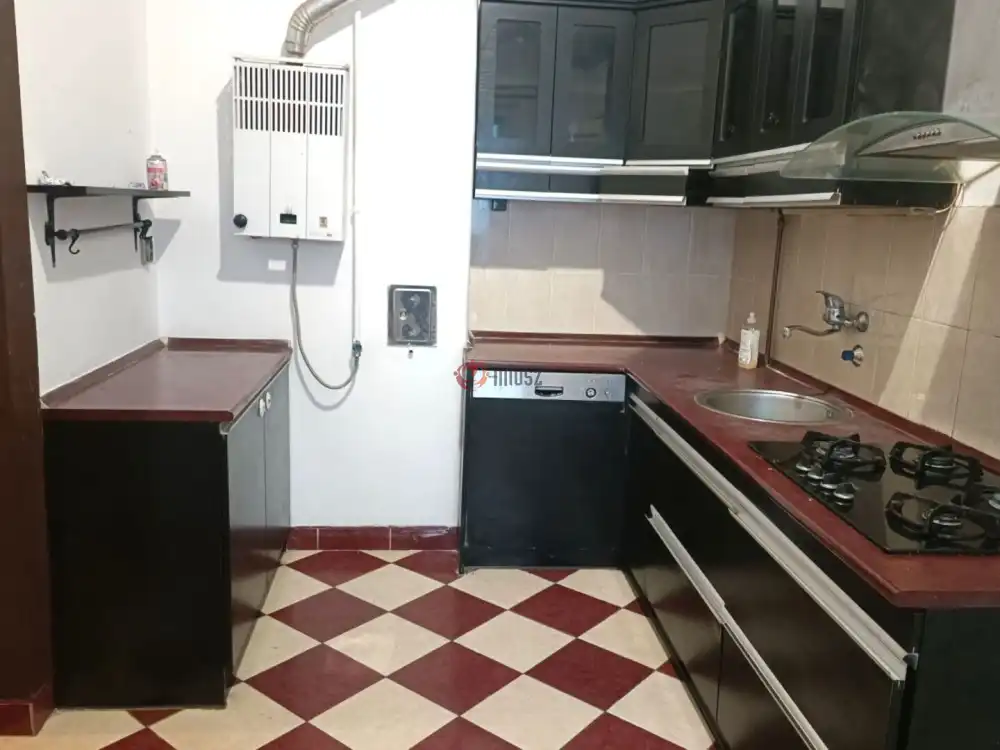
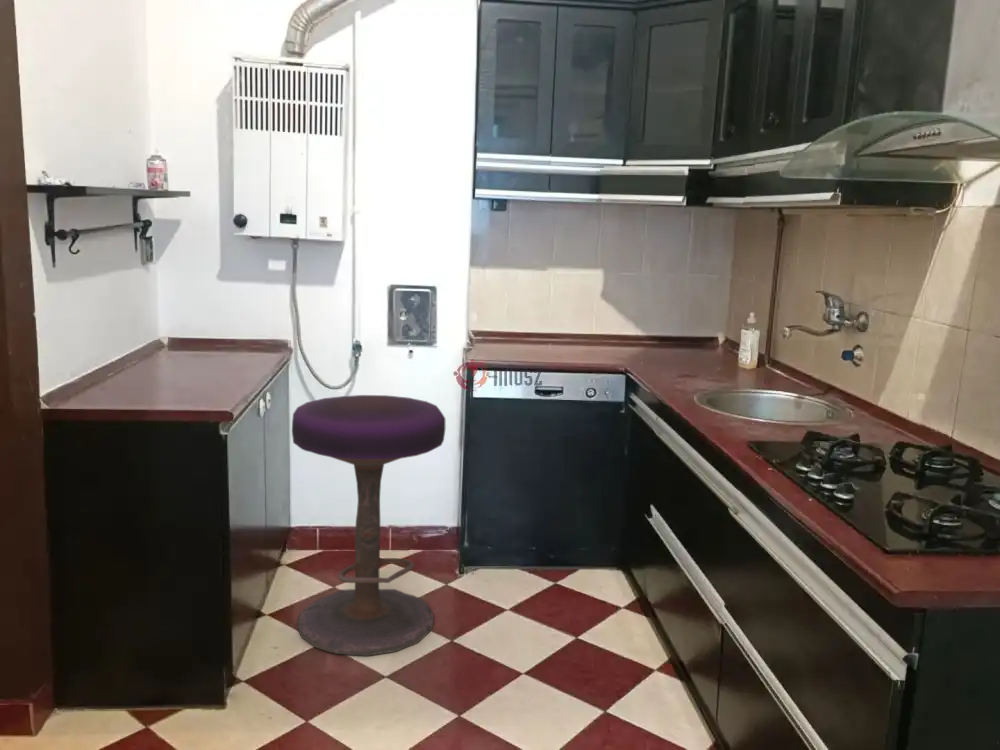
+ stool (368, 514)
